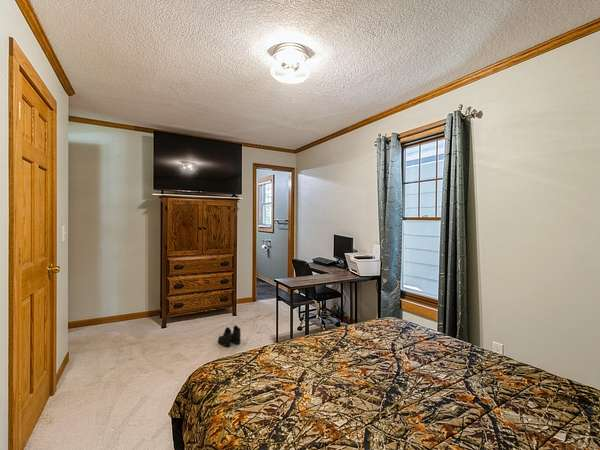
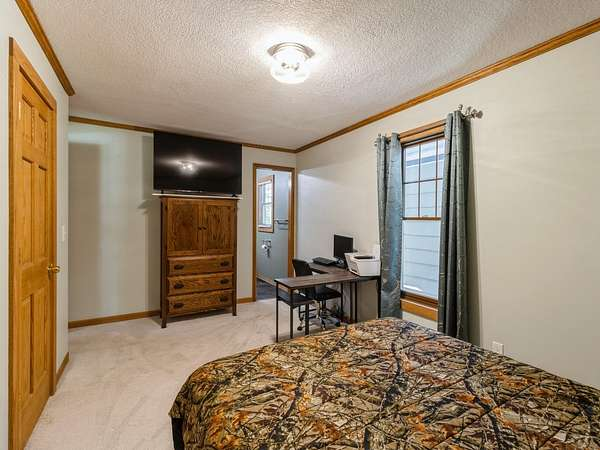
- boots (229, 334)
